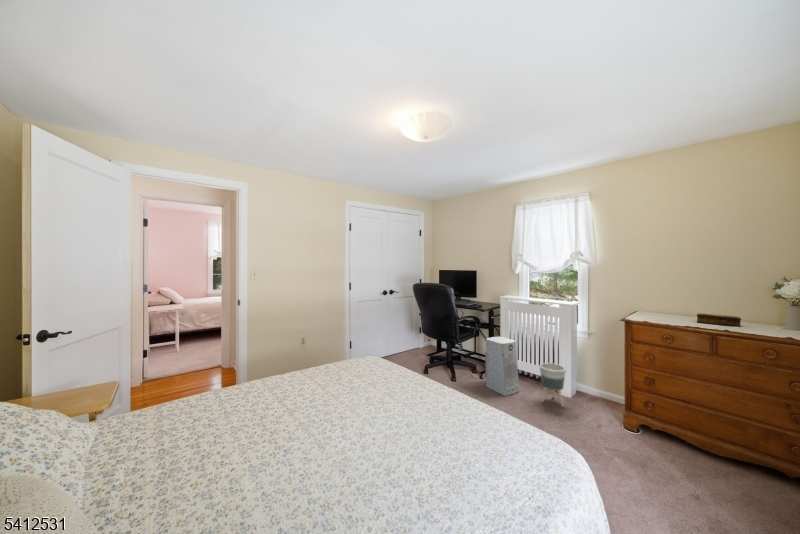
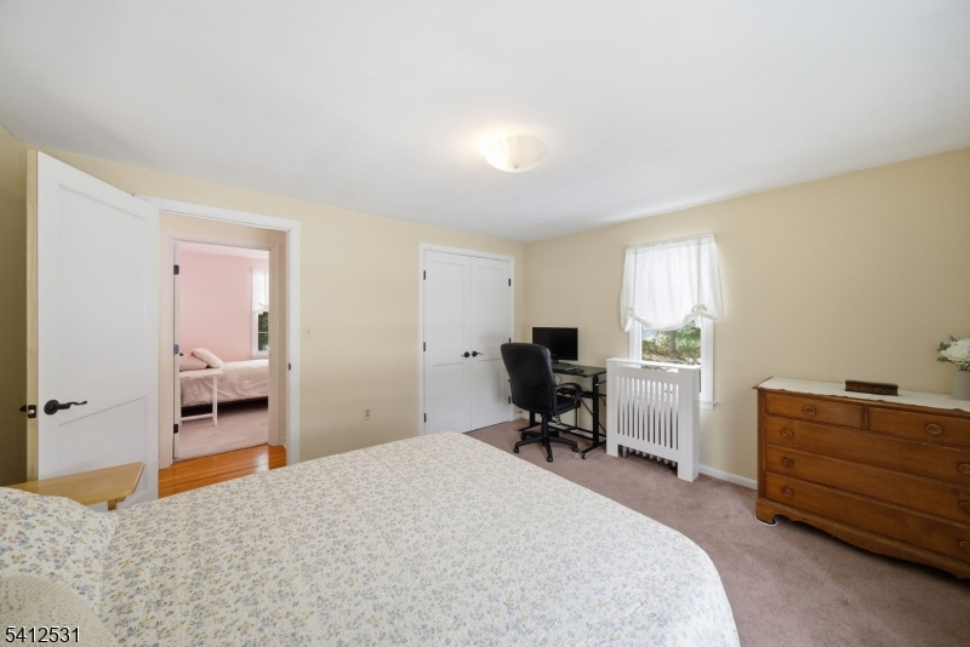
- air purifier (501, 364)
- planter (552, 384)
